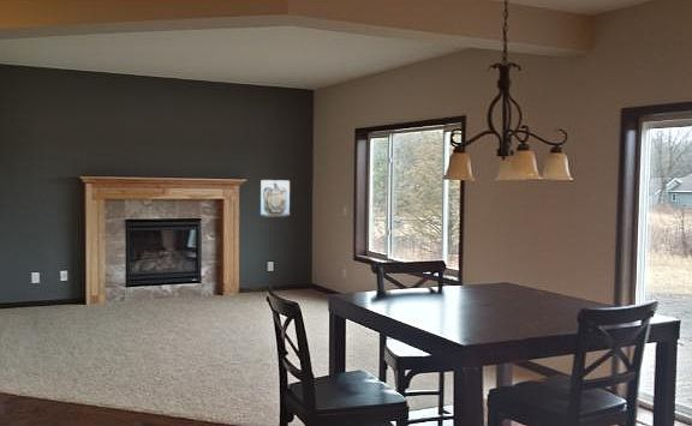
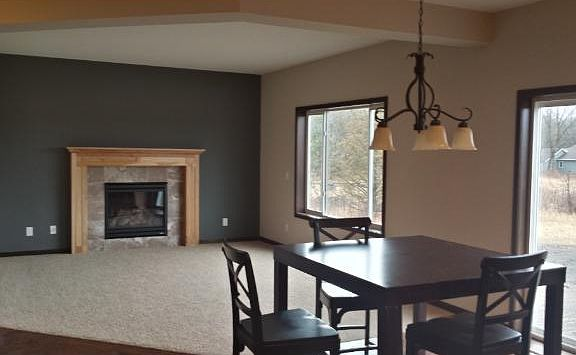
- wall sculpture (275, 198)
